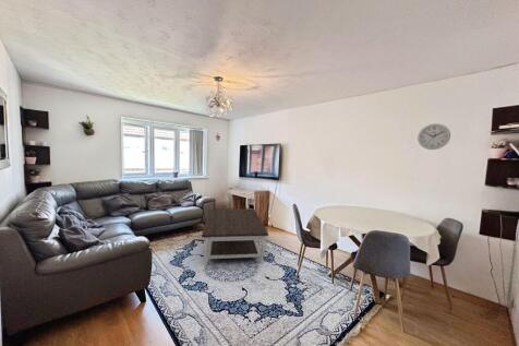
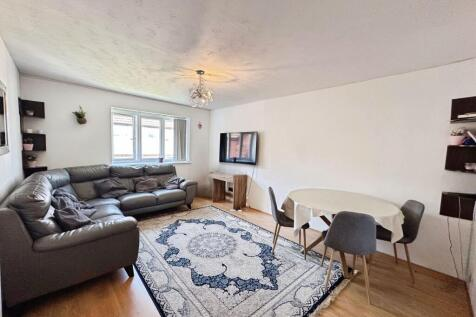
- wall clock (433, 136)
- coffee table (232, 231)
